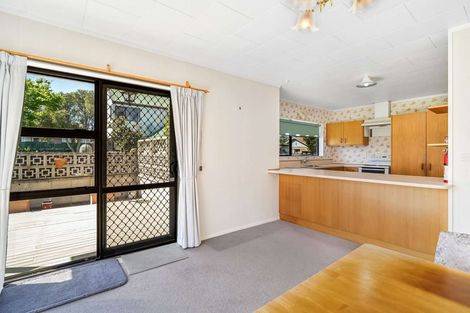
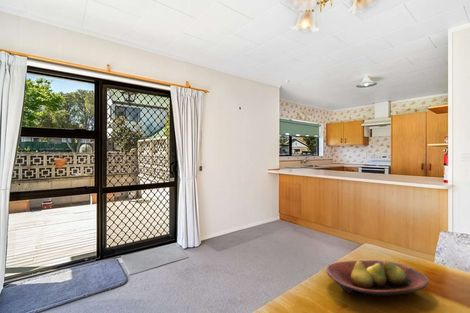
+ fruit bowl (374, 274)
